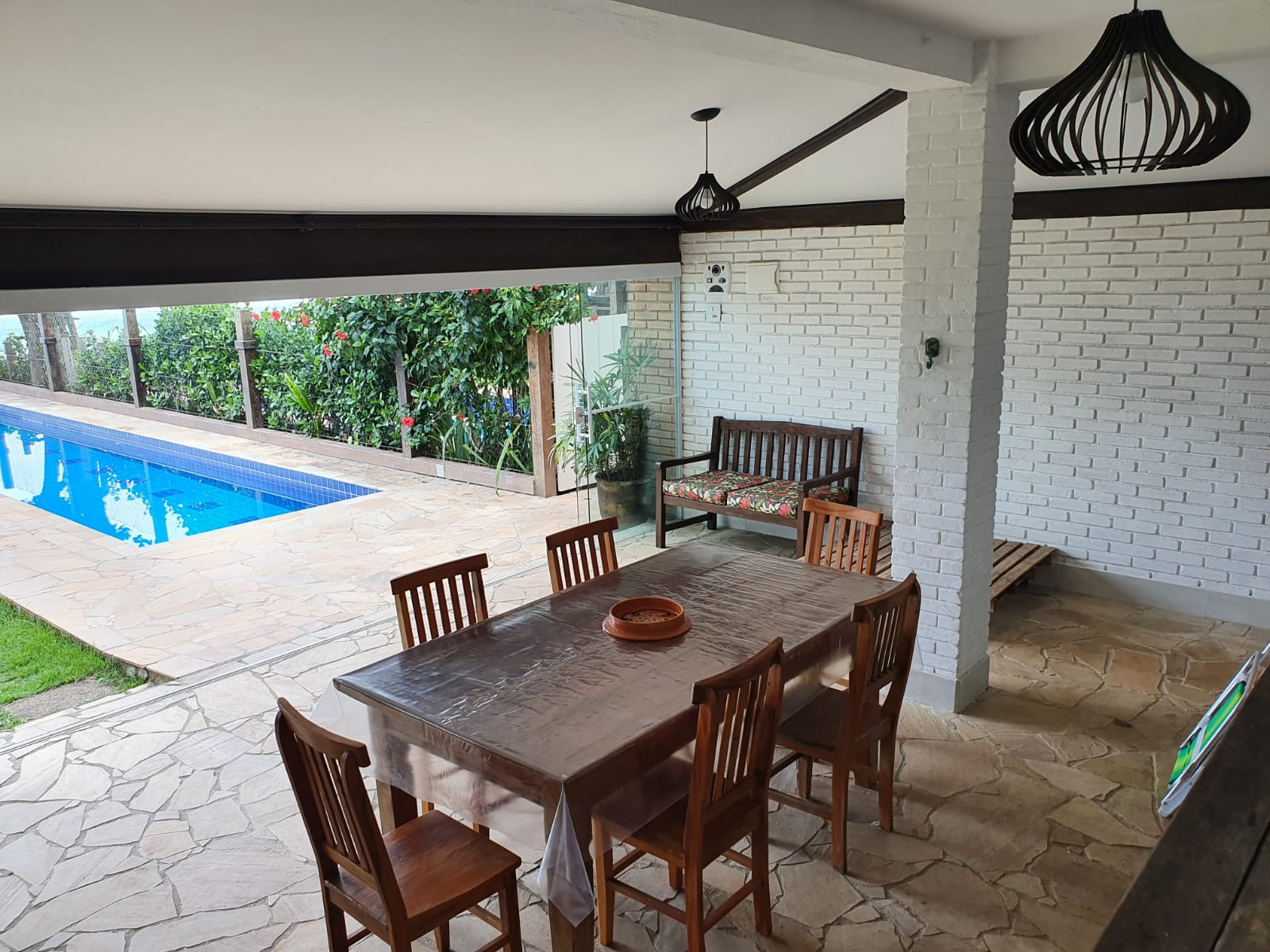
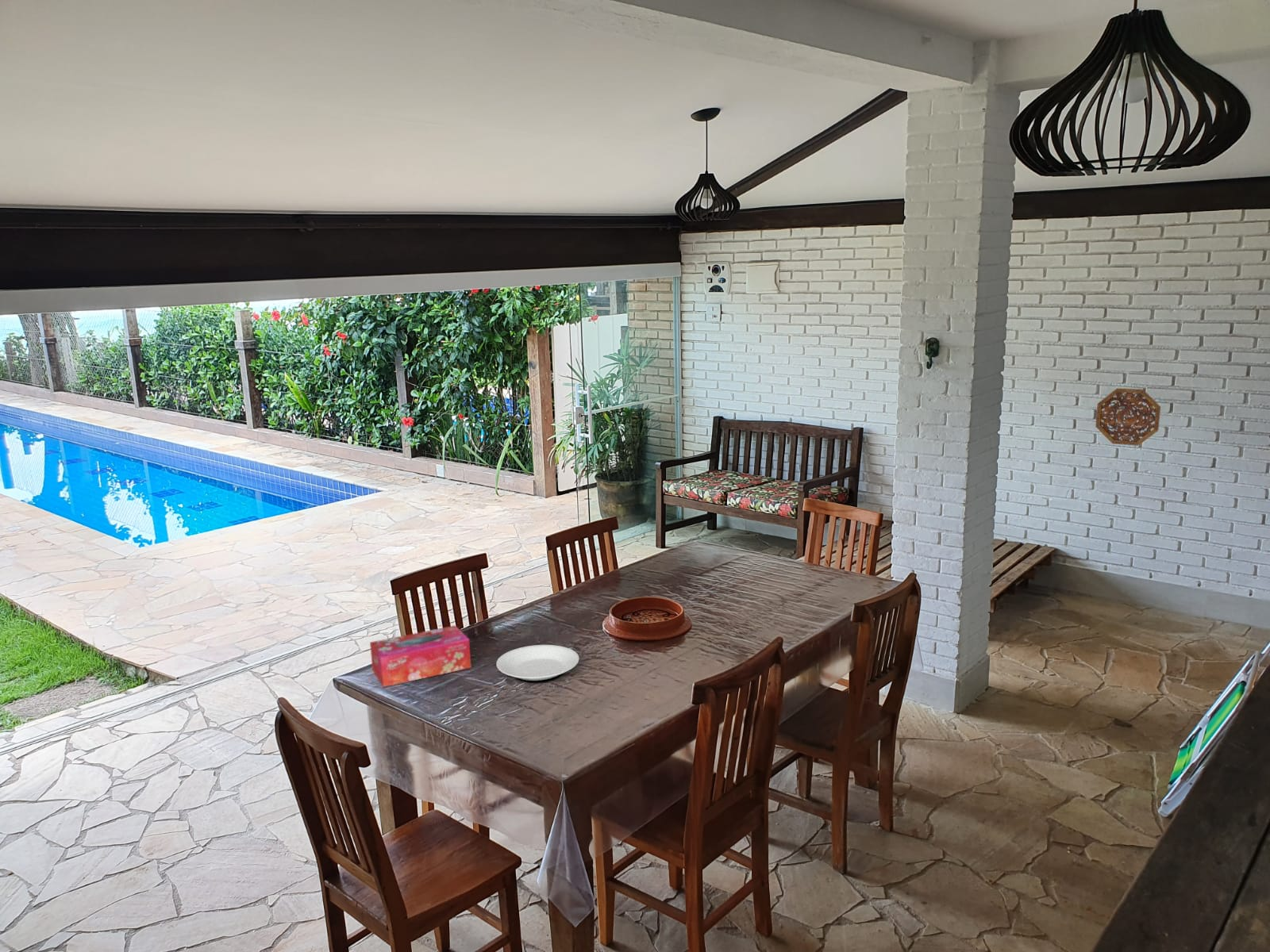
+ plate (538, 666)
+ decorative platter (1127, 416)
+ tissue box (420, 654)
